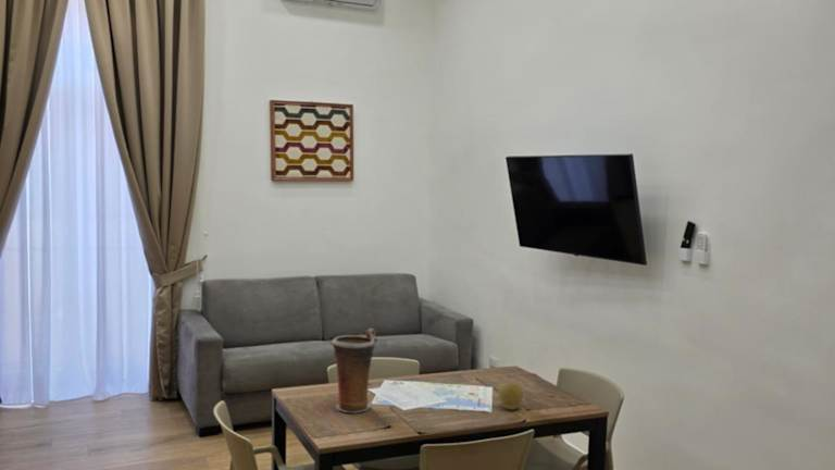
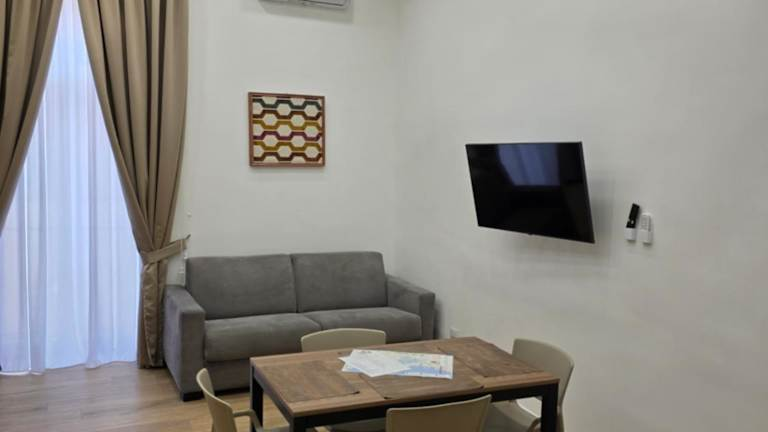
- fruit (510, 395)
- vase (354, 368)
